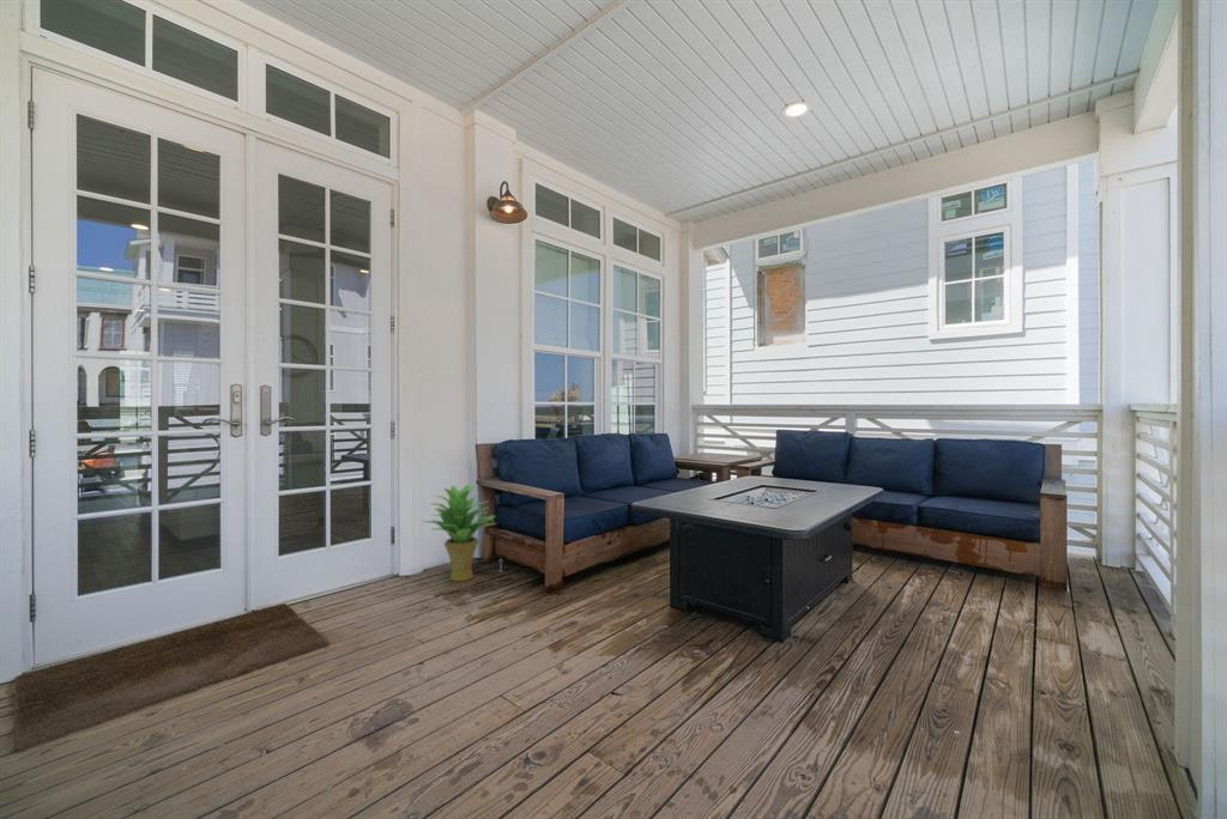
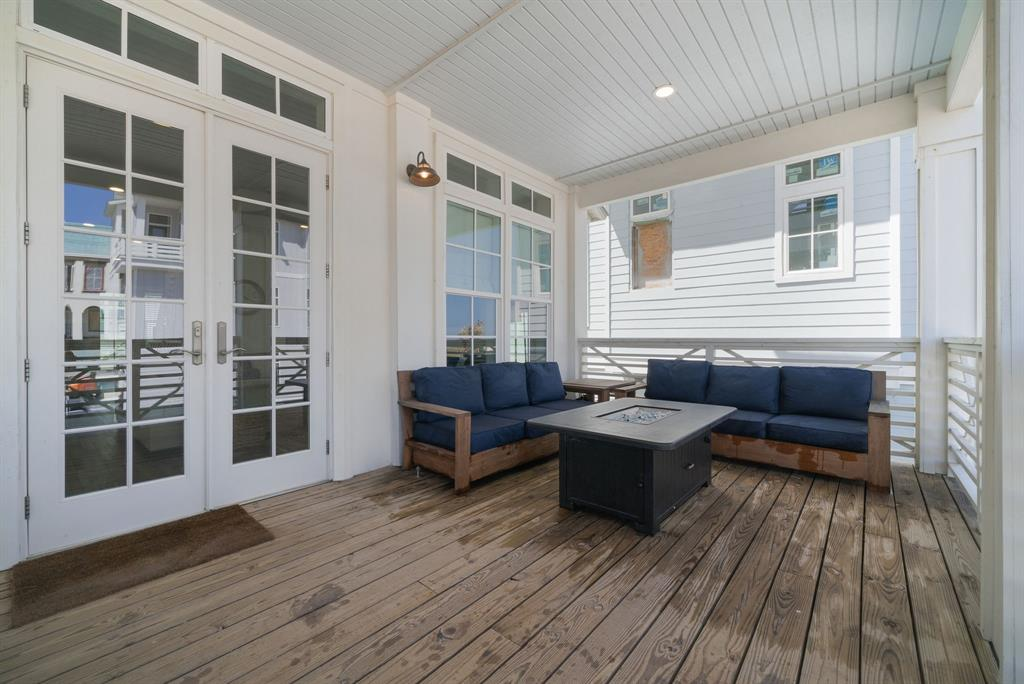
- potted plant (460, 530)
